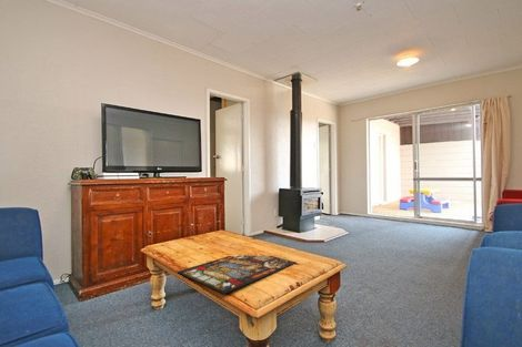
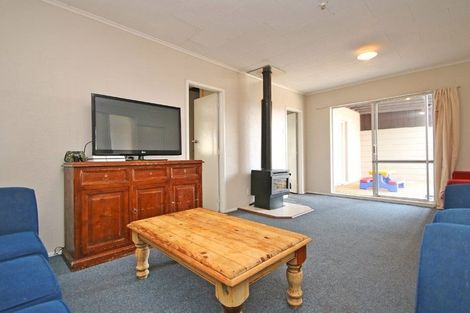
- stained glass panel (239, 266)
